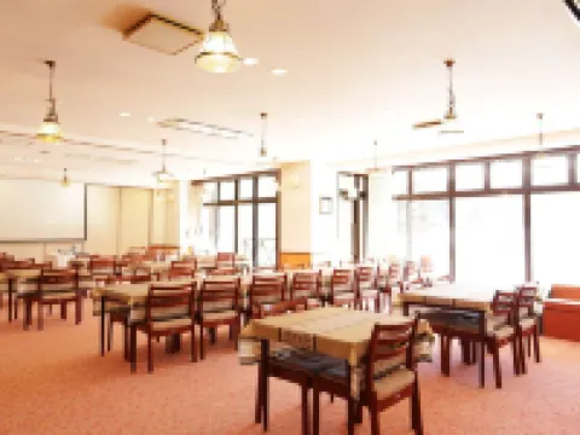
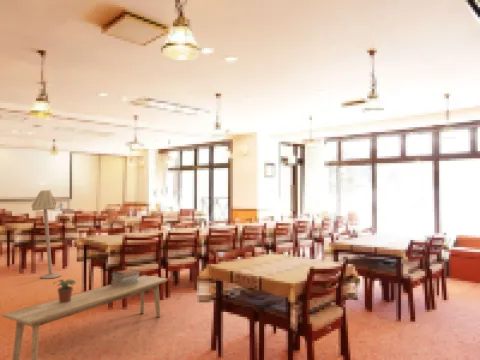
+ book stack (125, 277)
+ potted plant (64, 290)
+ bench (95, 307)
+ floor lamp (46, 233)
